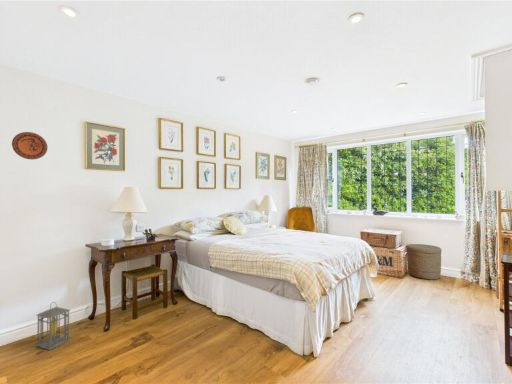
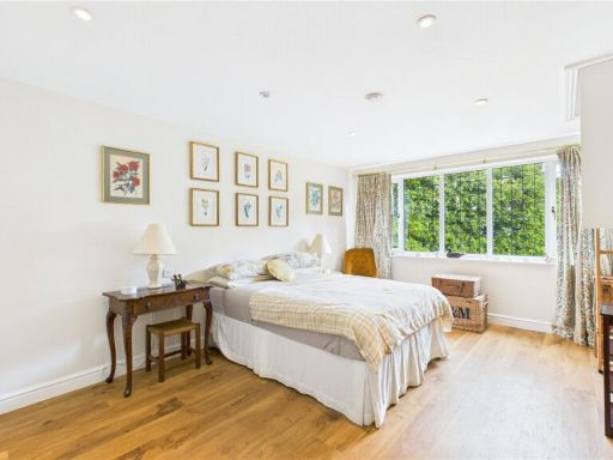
- decorative plate (30, 145)
- lantern (53, 322)
- woven basket (423, 260)
